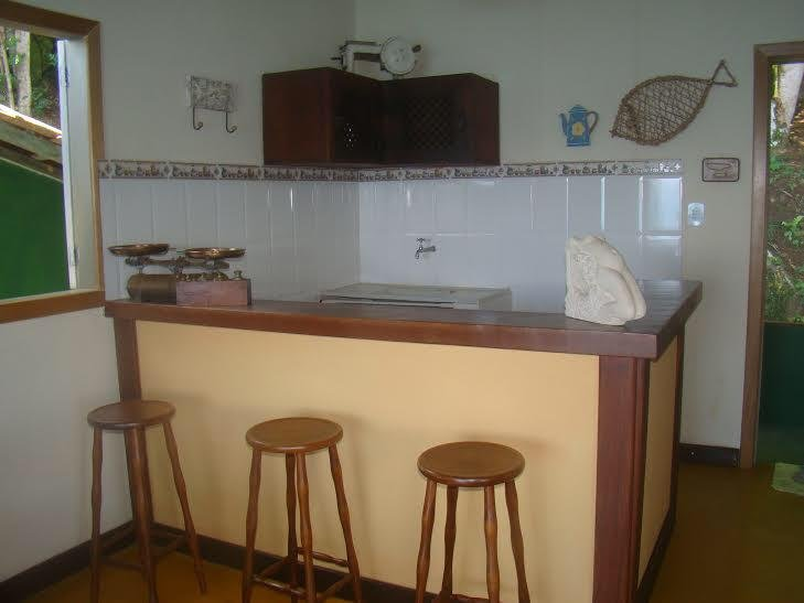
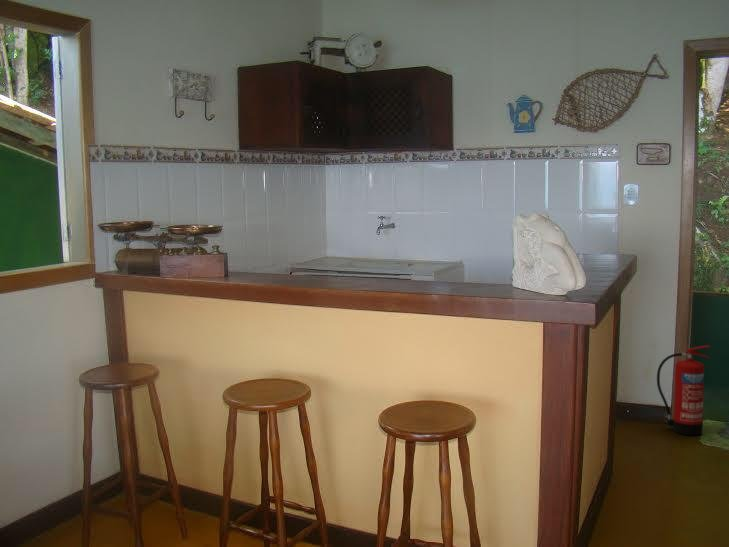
+ fire extinguisher (682, 387)
